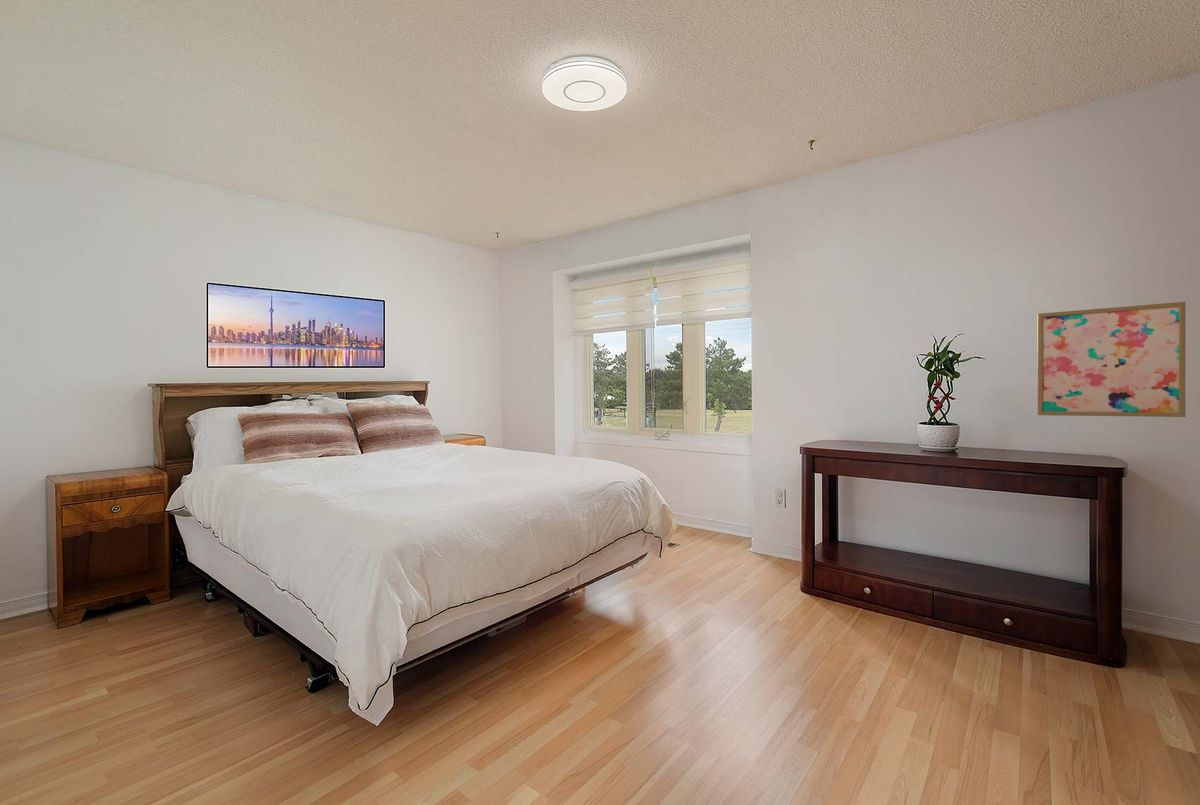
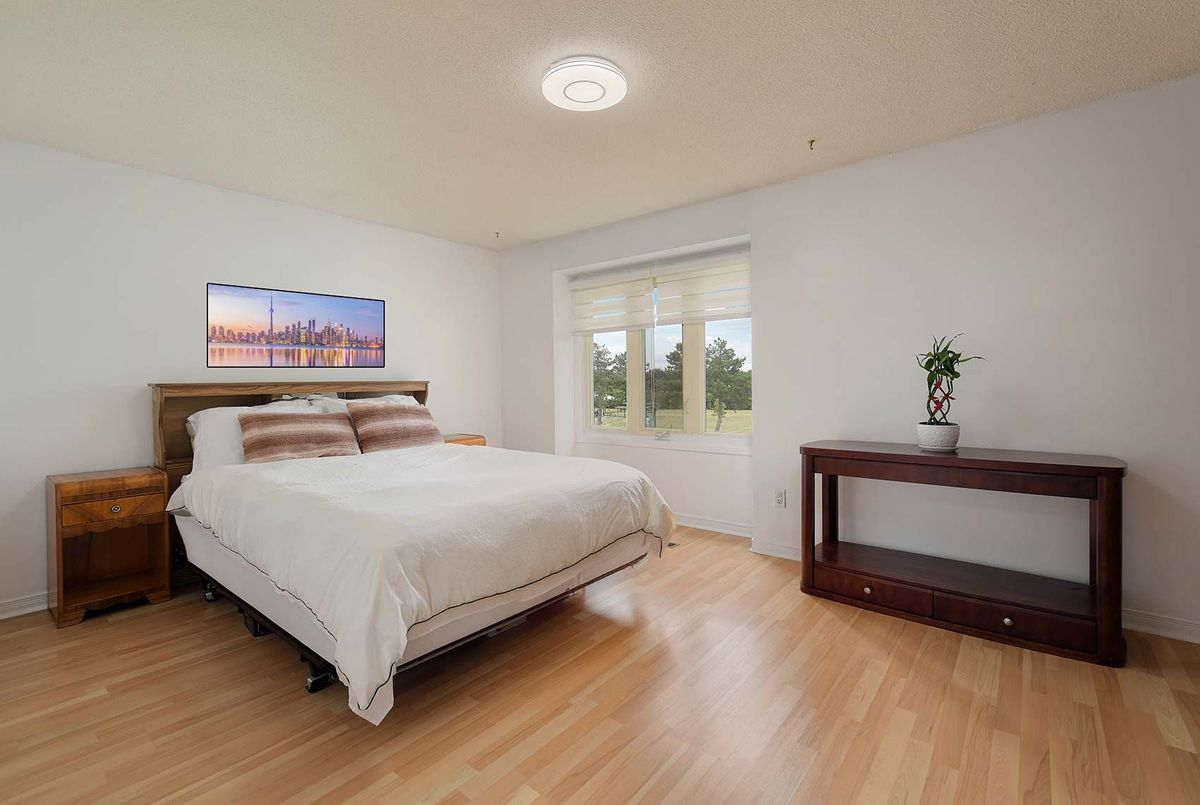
- wall art (1106, 362)
